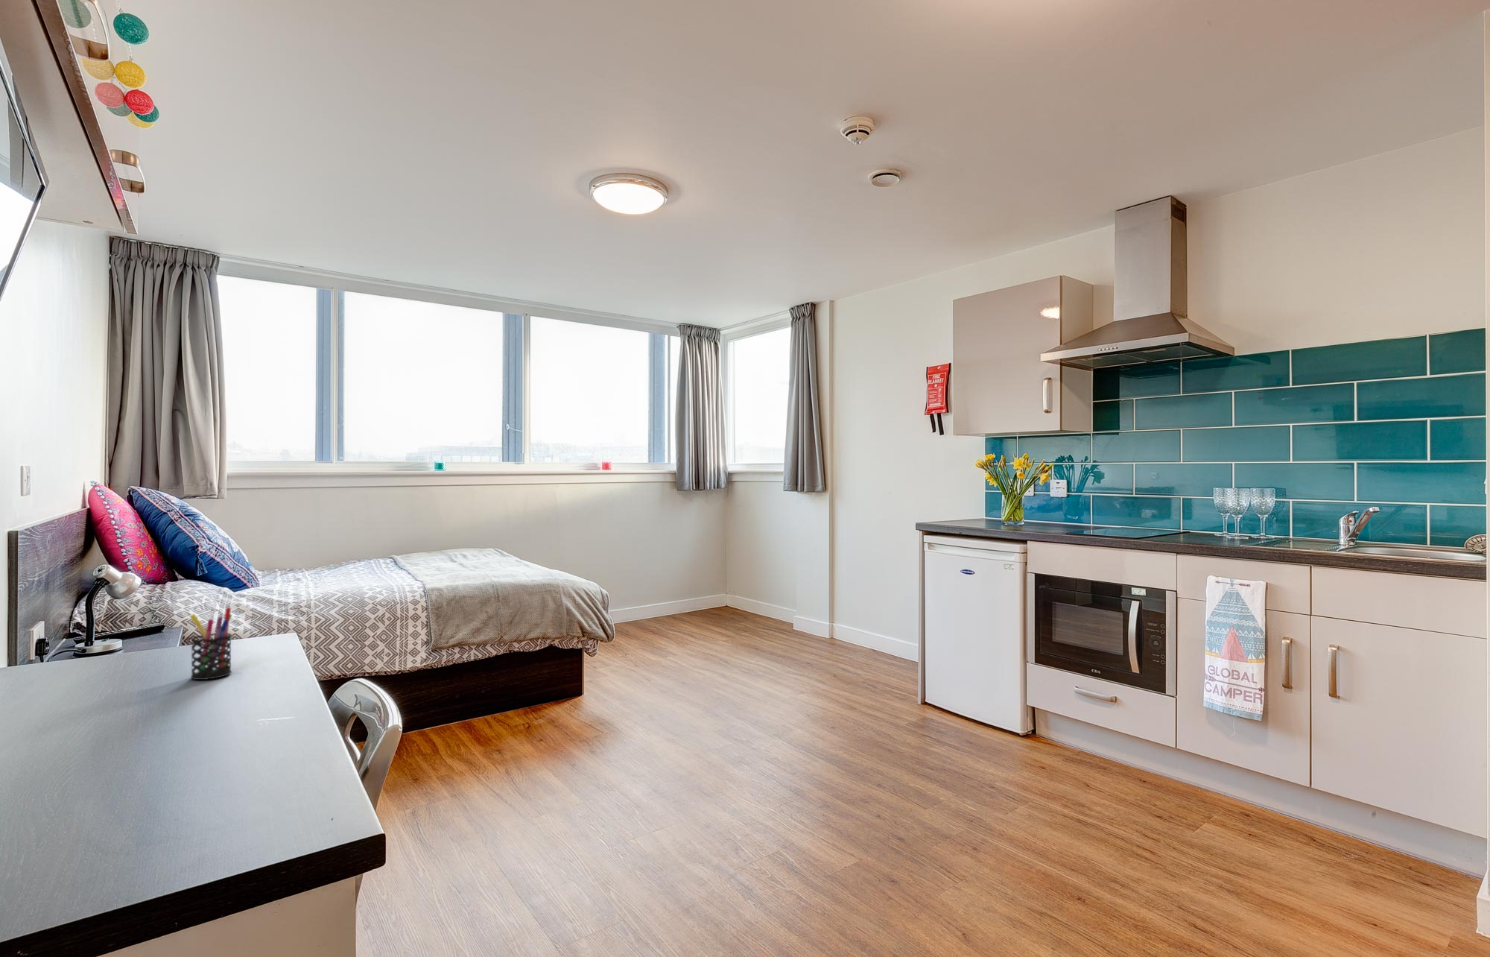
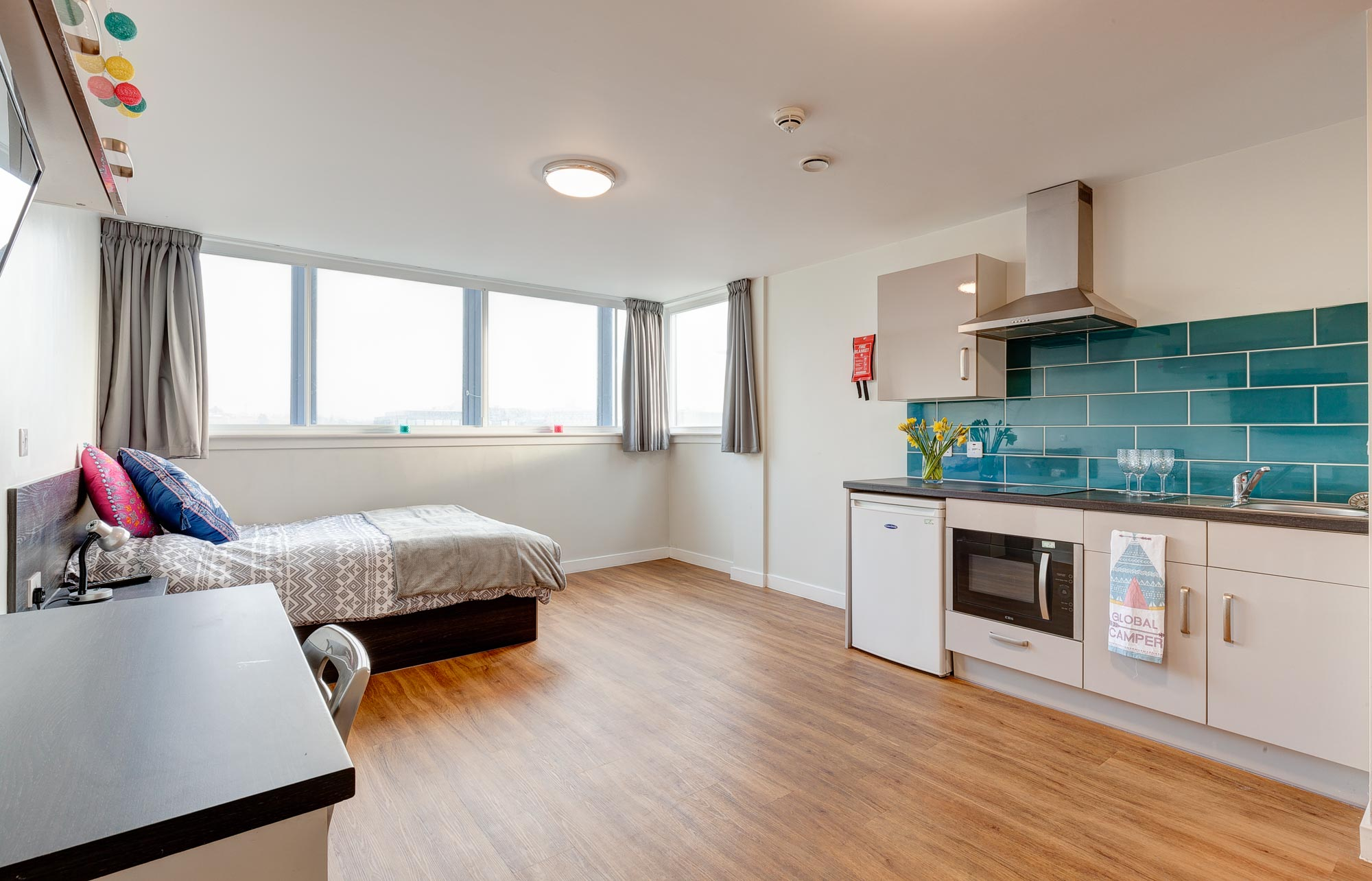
- pen holder (216, 640)
